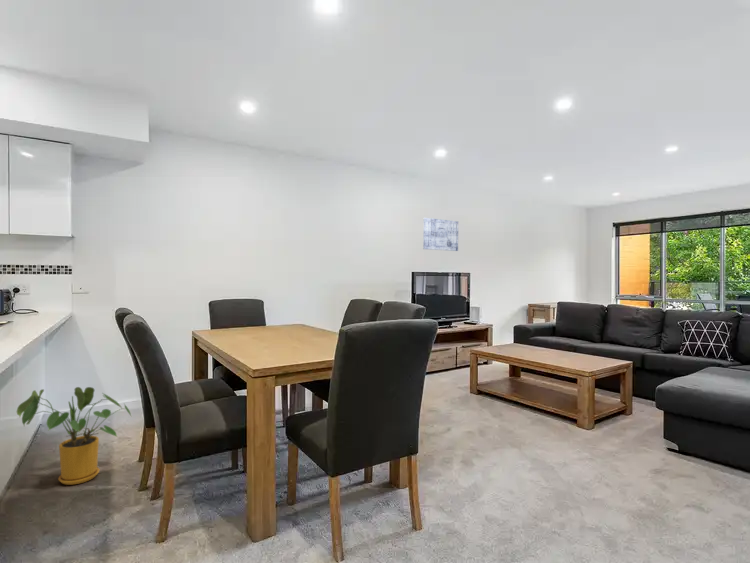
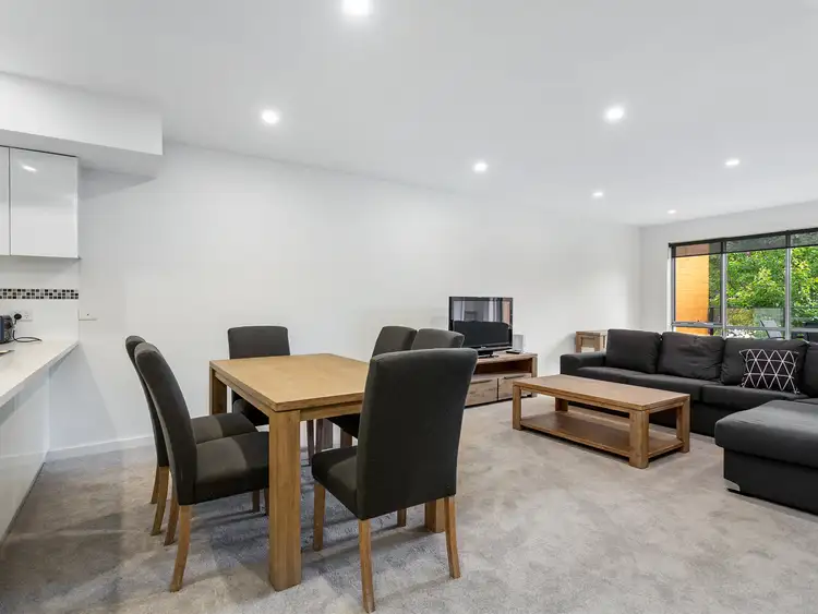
- house plant (75, 434)
- wall art (441, 234)
